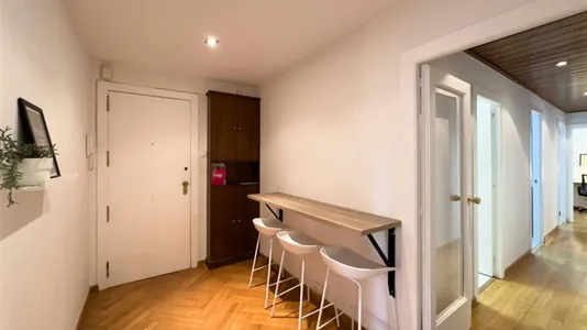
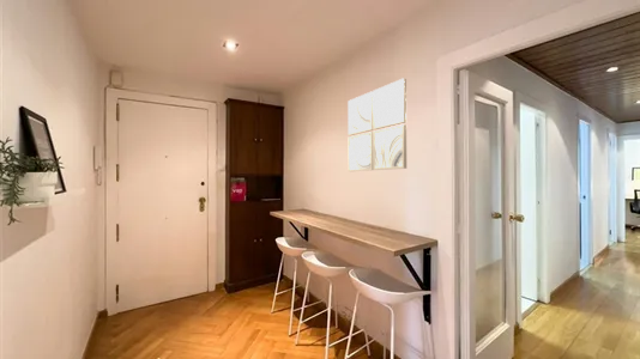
+ wall art (373, 129)
